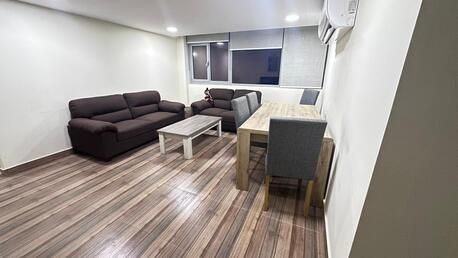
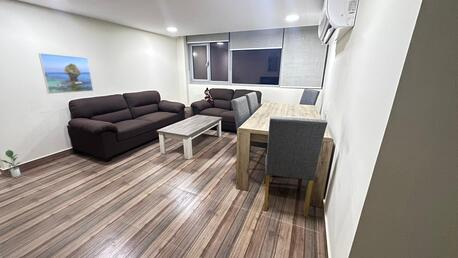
+ potted plant (11, 164)
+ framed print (69, 74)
